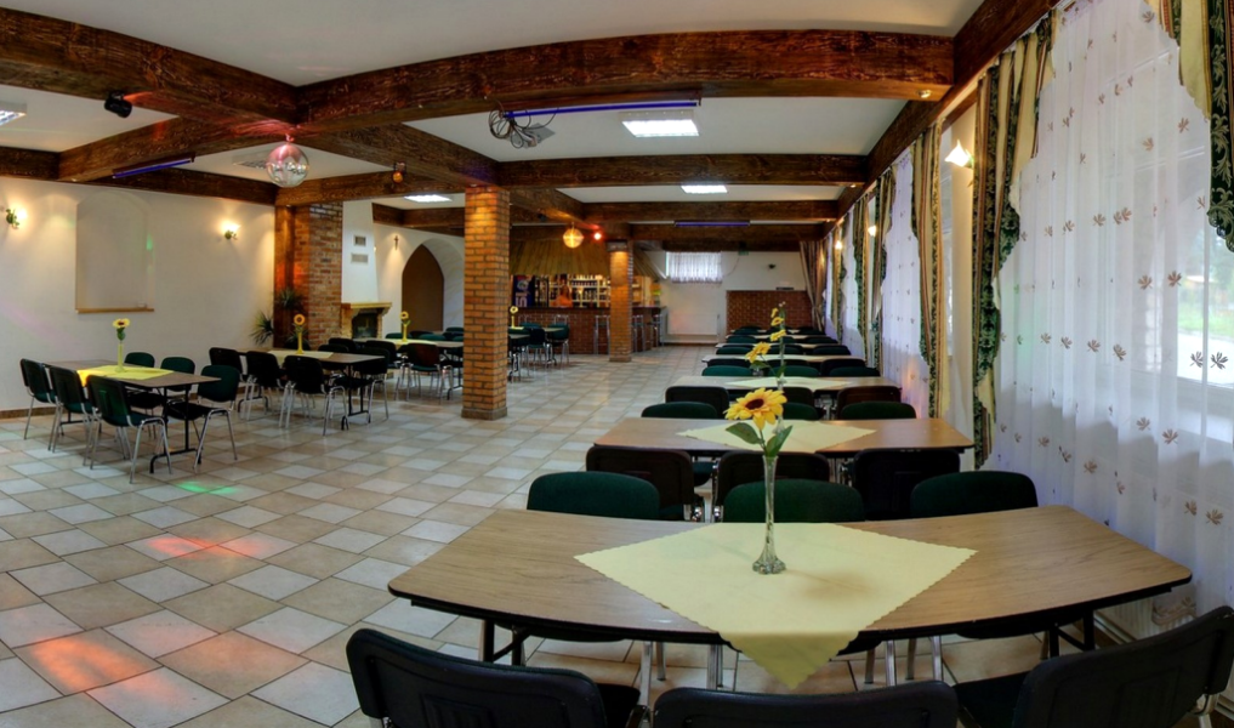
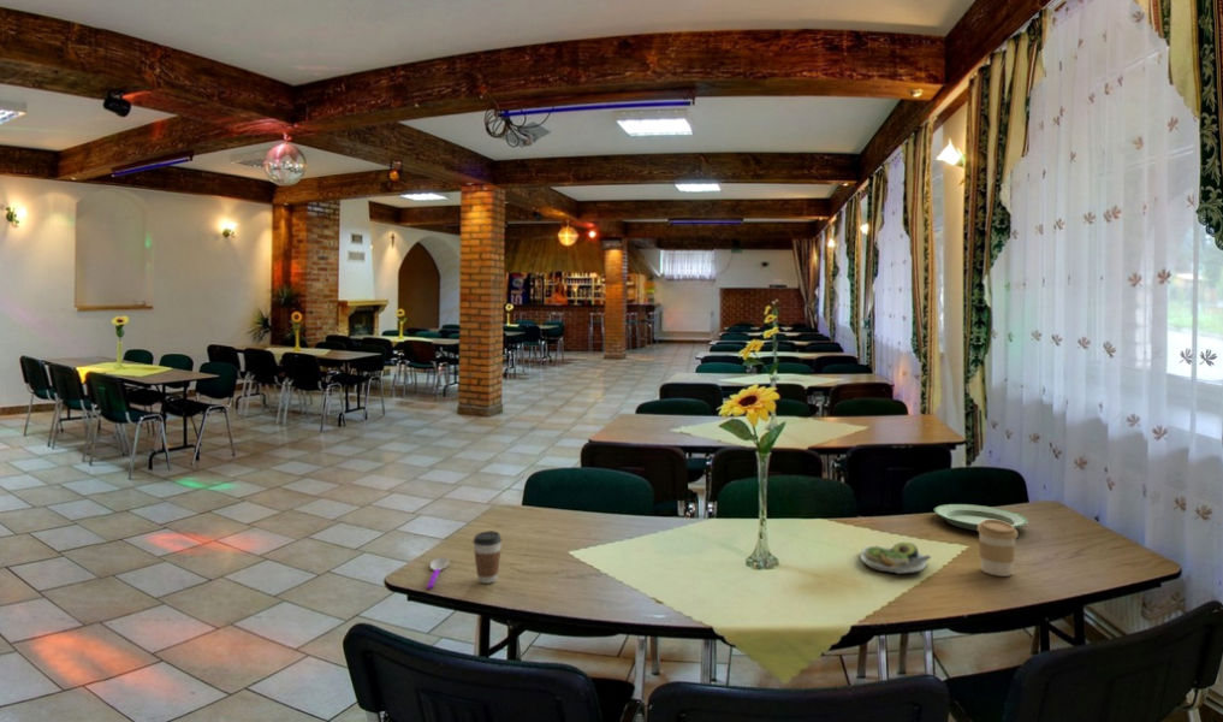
+ coffee cup (997, 546)
+ spoon (435, 572)
+ plate (979, 519)
+ coffee cup (487, 557)
+ salad plate (893, 555)
